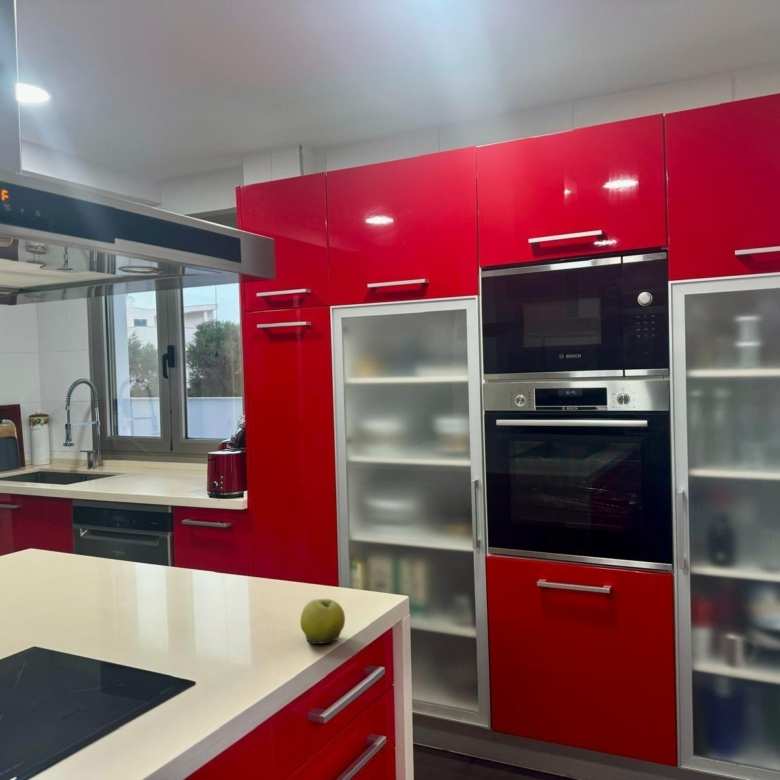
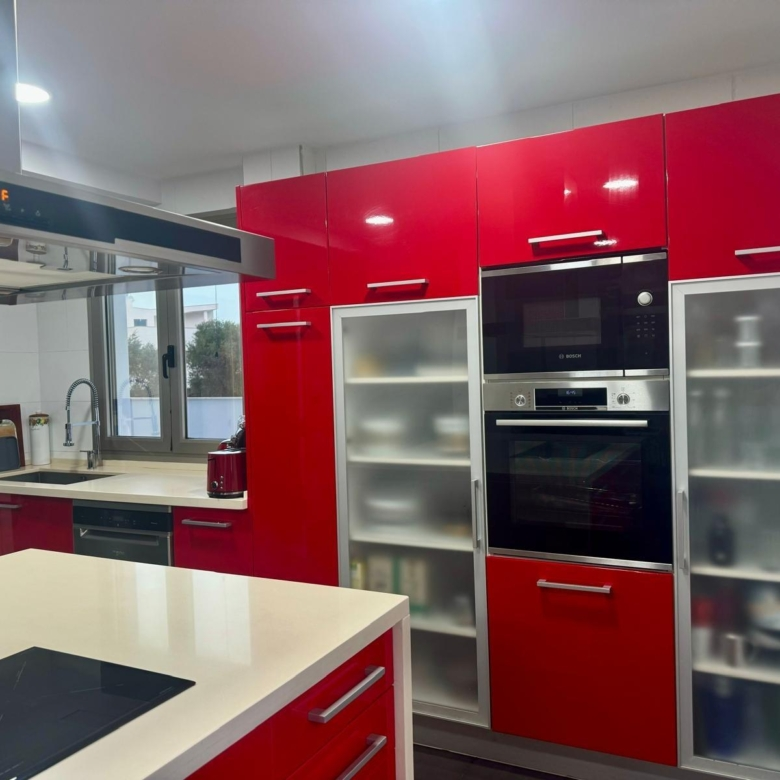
- fruit (322, 619)
